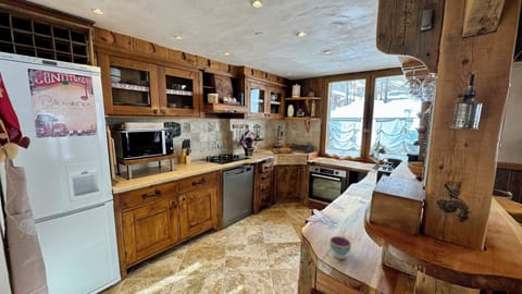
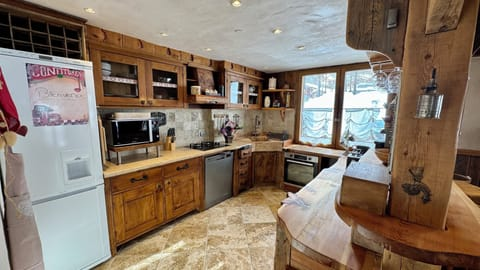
- teacup (340, 247)
